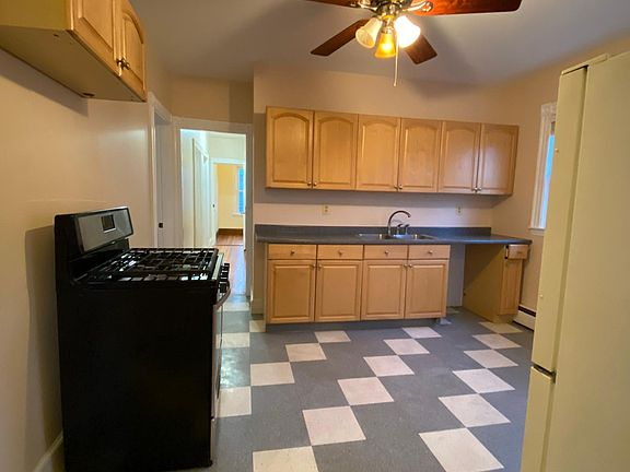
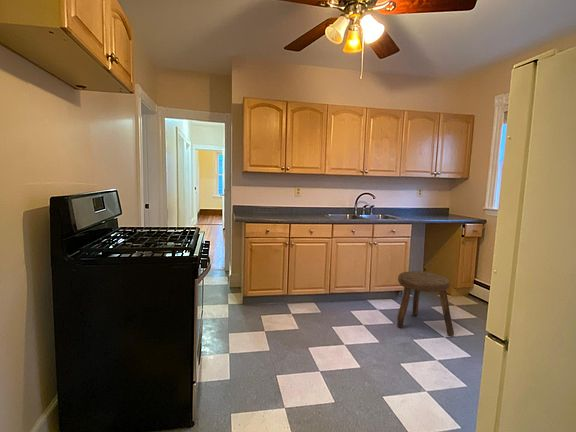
+ stool (418, 302)
